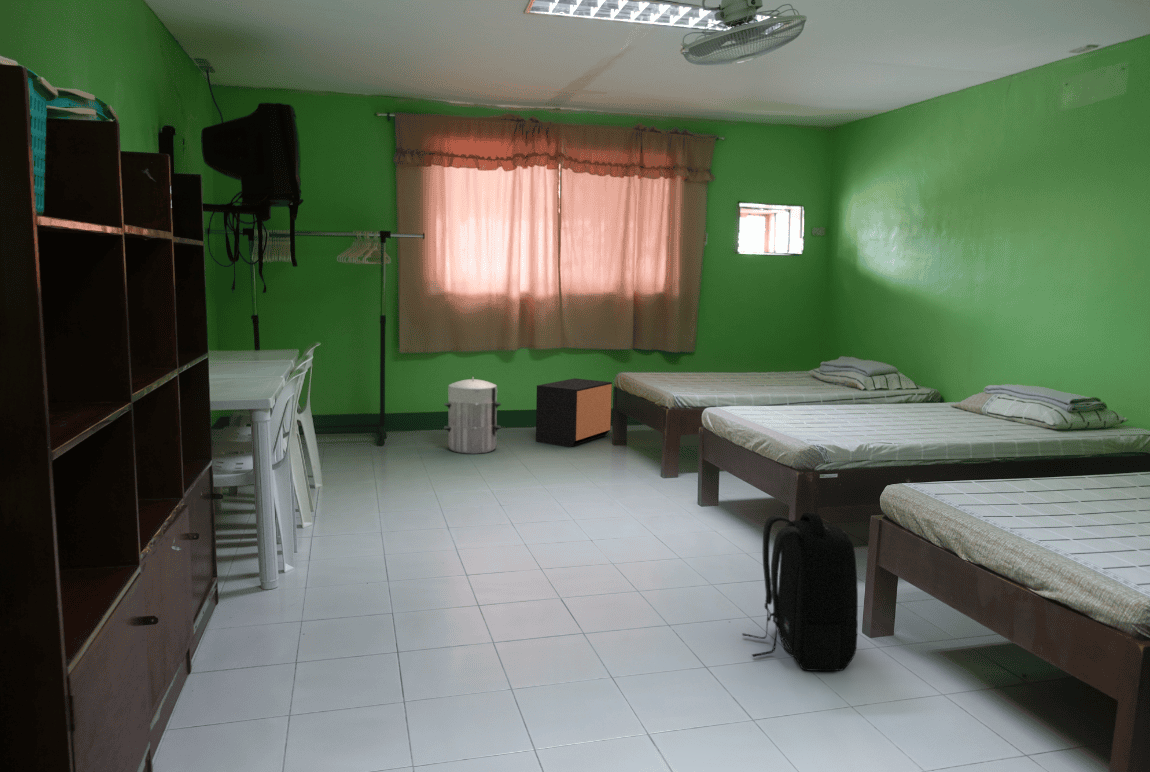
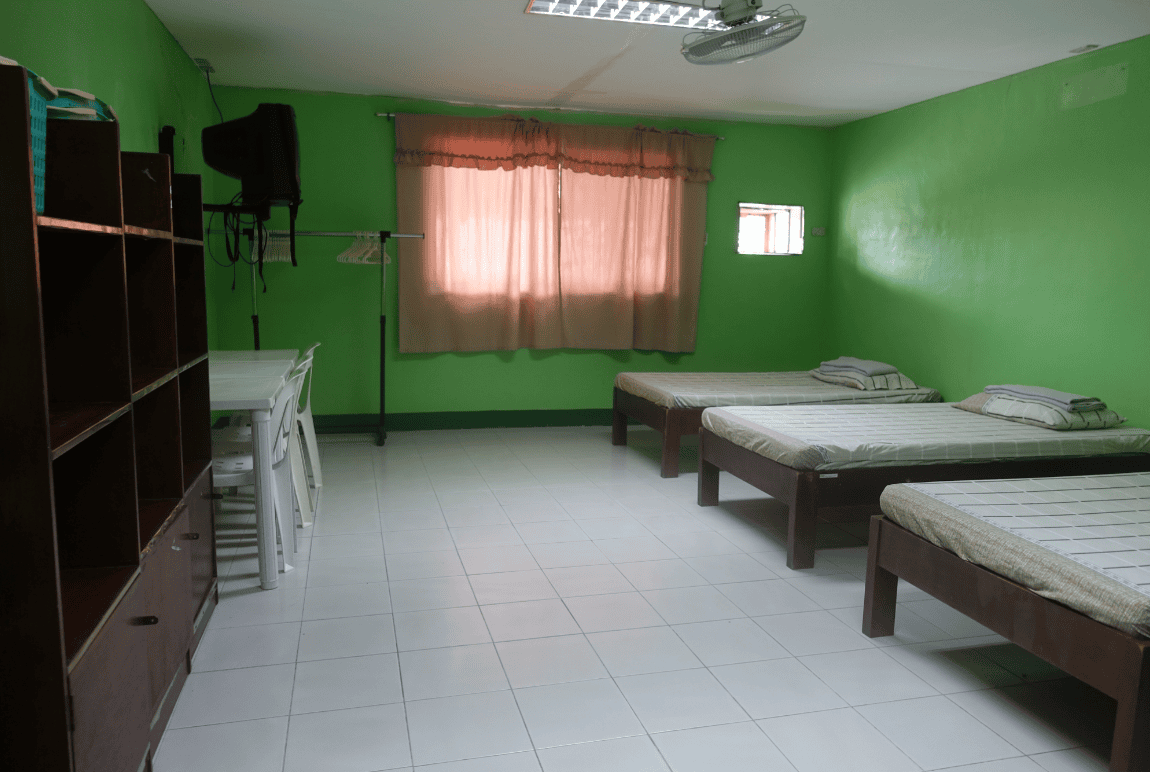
- nightstand (574, 411)
- waste bin (472, 412)
- backpack (799, 581)
